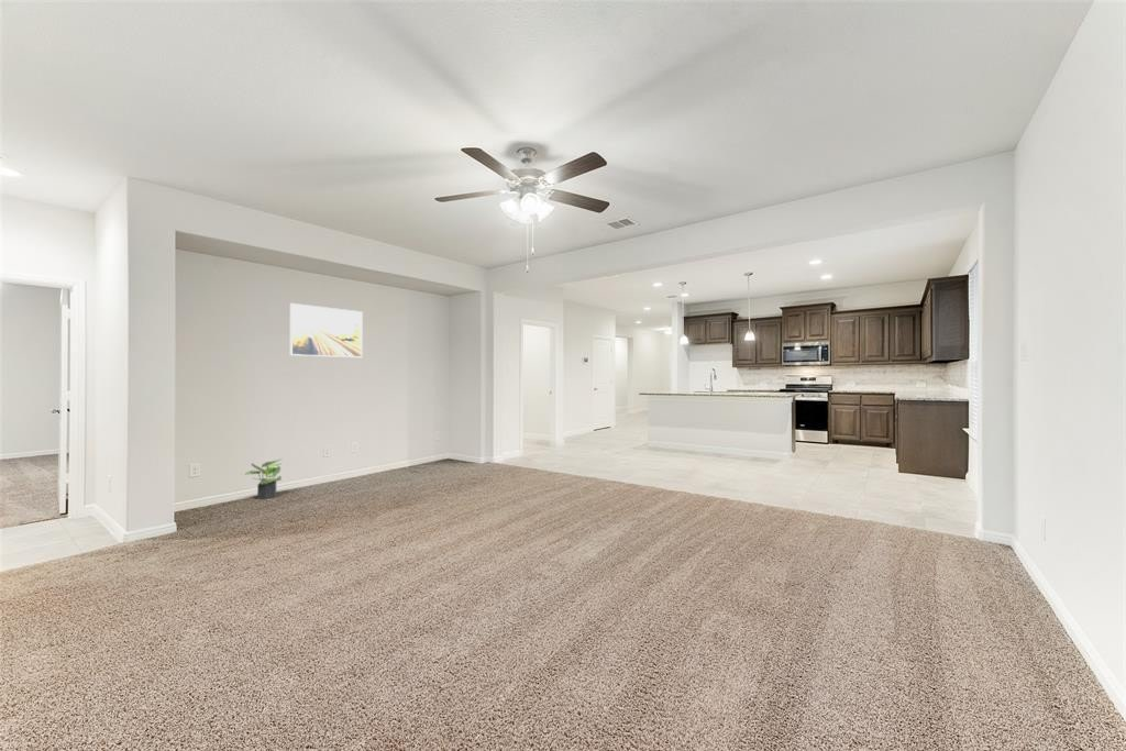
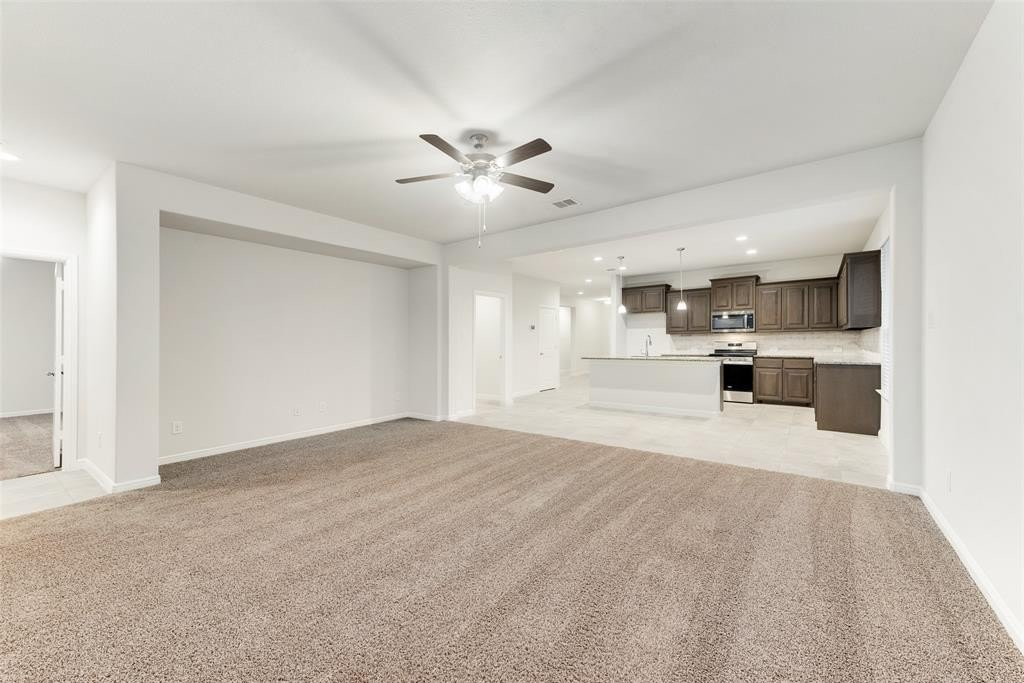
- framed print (328, 332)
- potted plant (266, 477)
